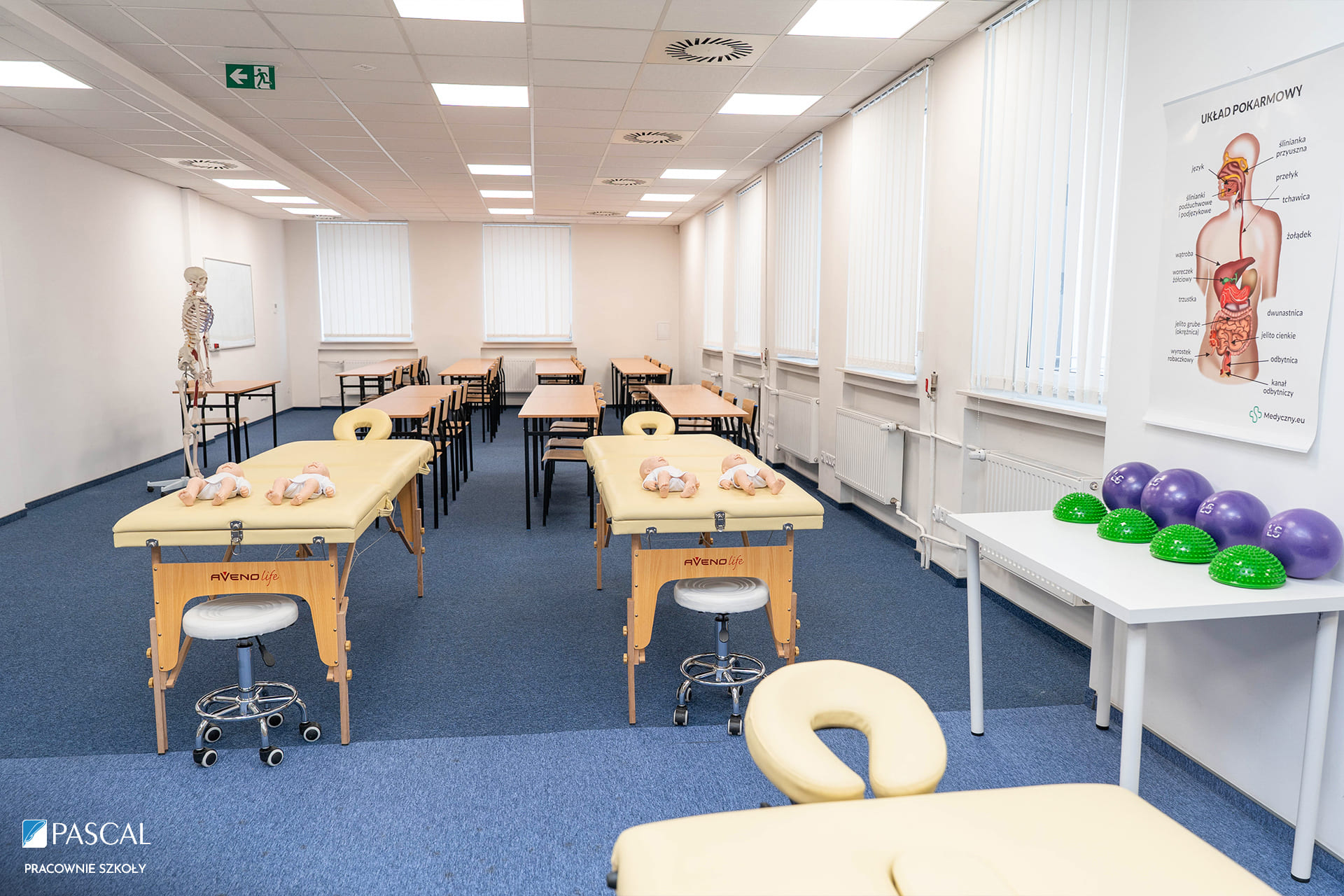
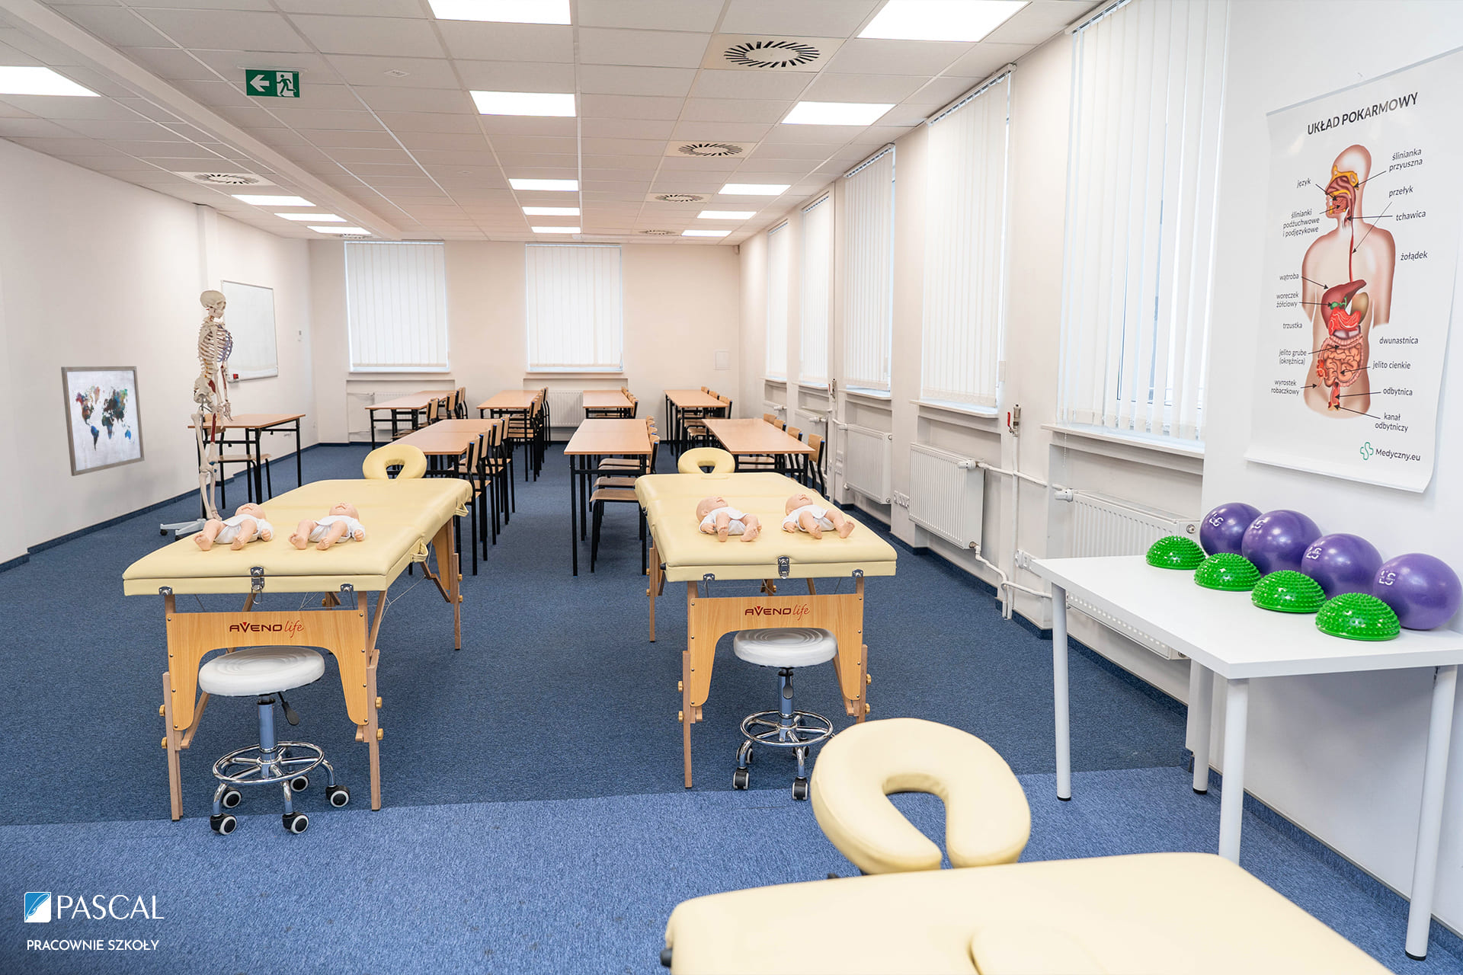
+ wall art (106, 418)
